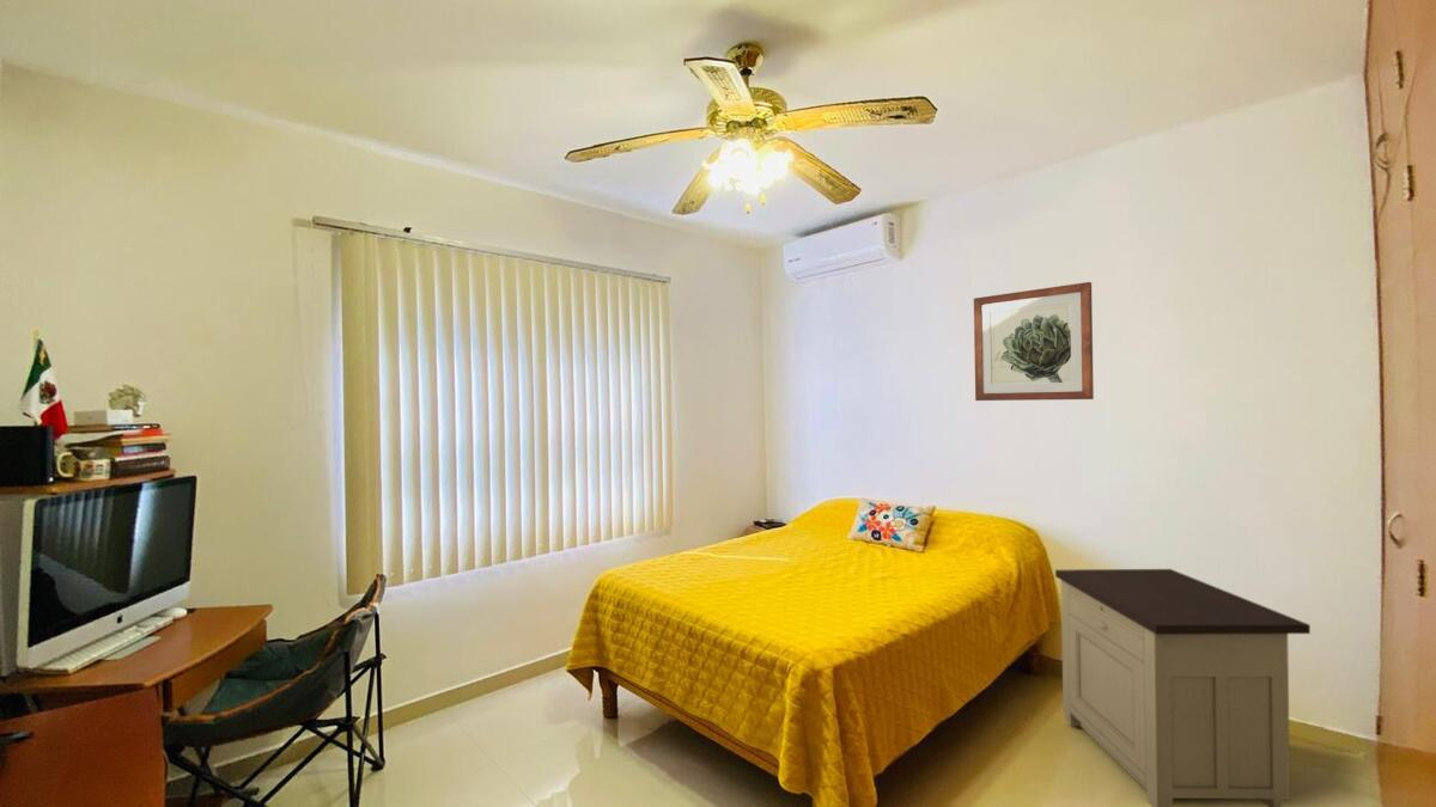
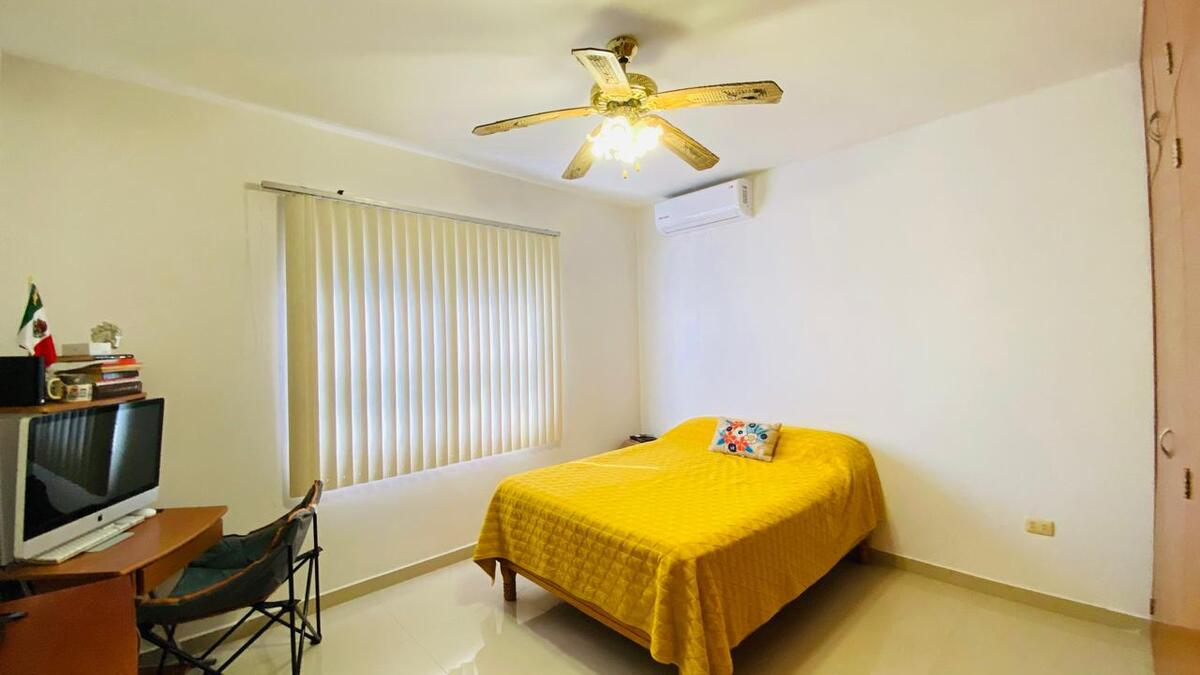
- nightstand (1164, 677)
- wall art (1029, 346)
